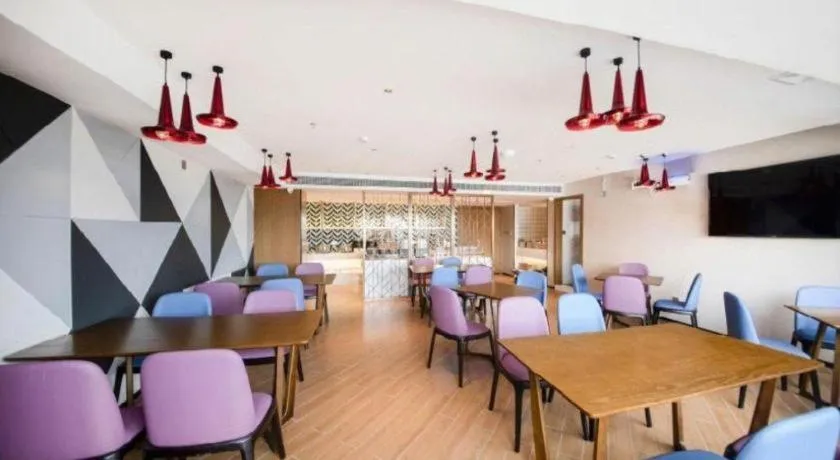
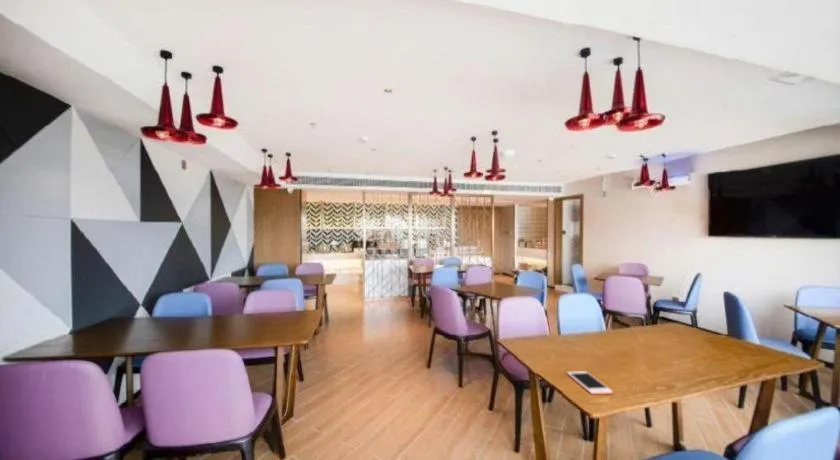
+ cell phone (588, 381)
